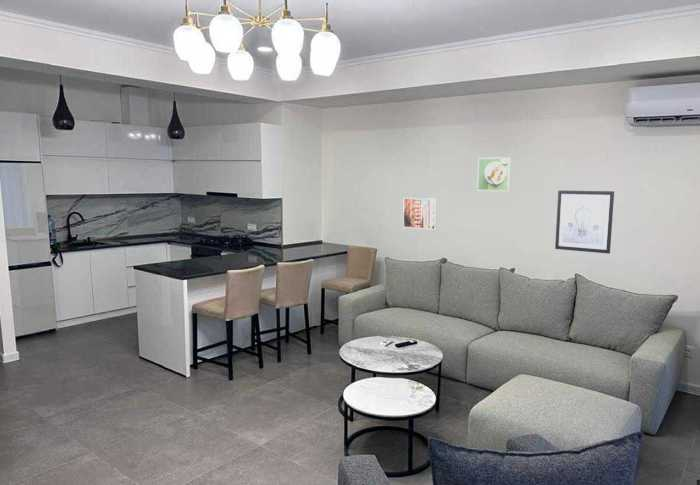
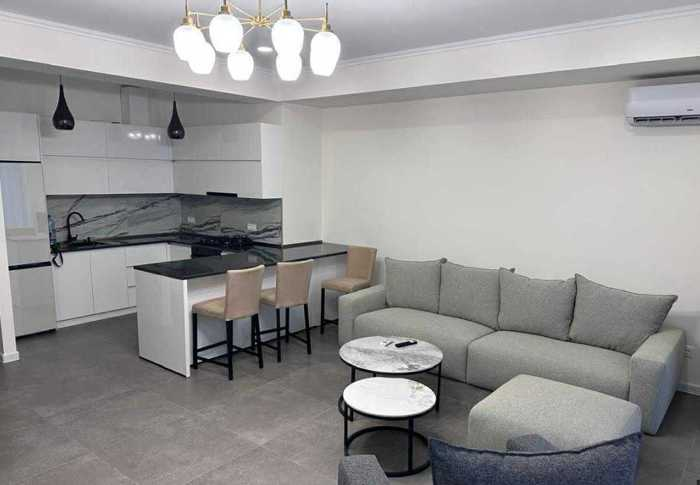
- wall art (583, 221)
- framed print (493, 174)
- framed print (419, 213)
